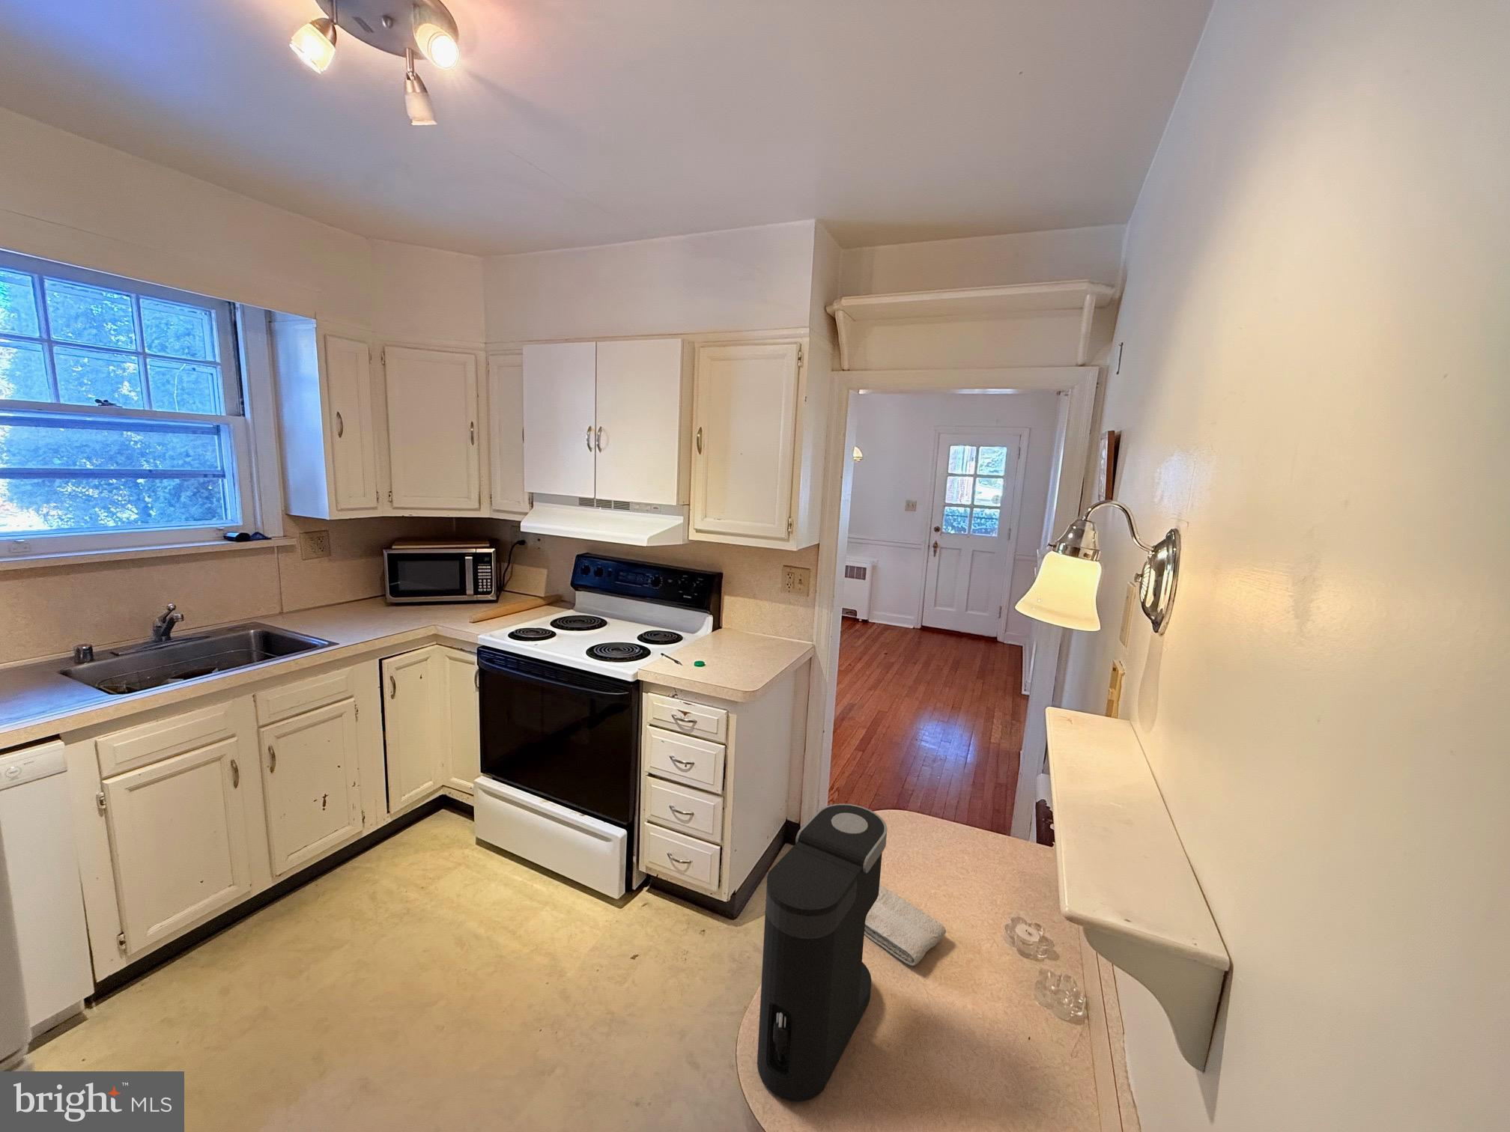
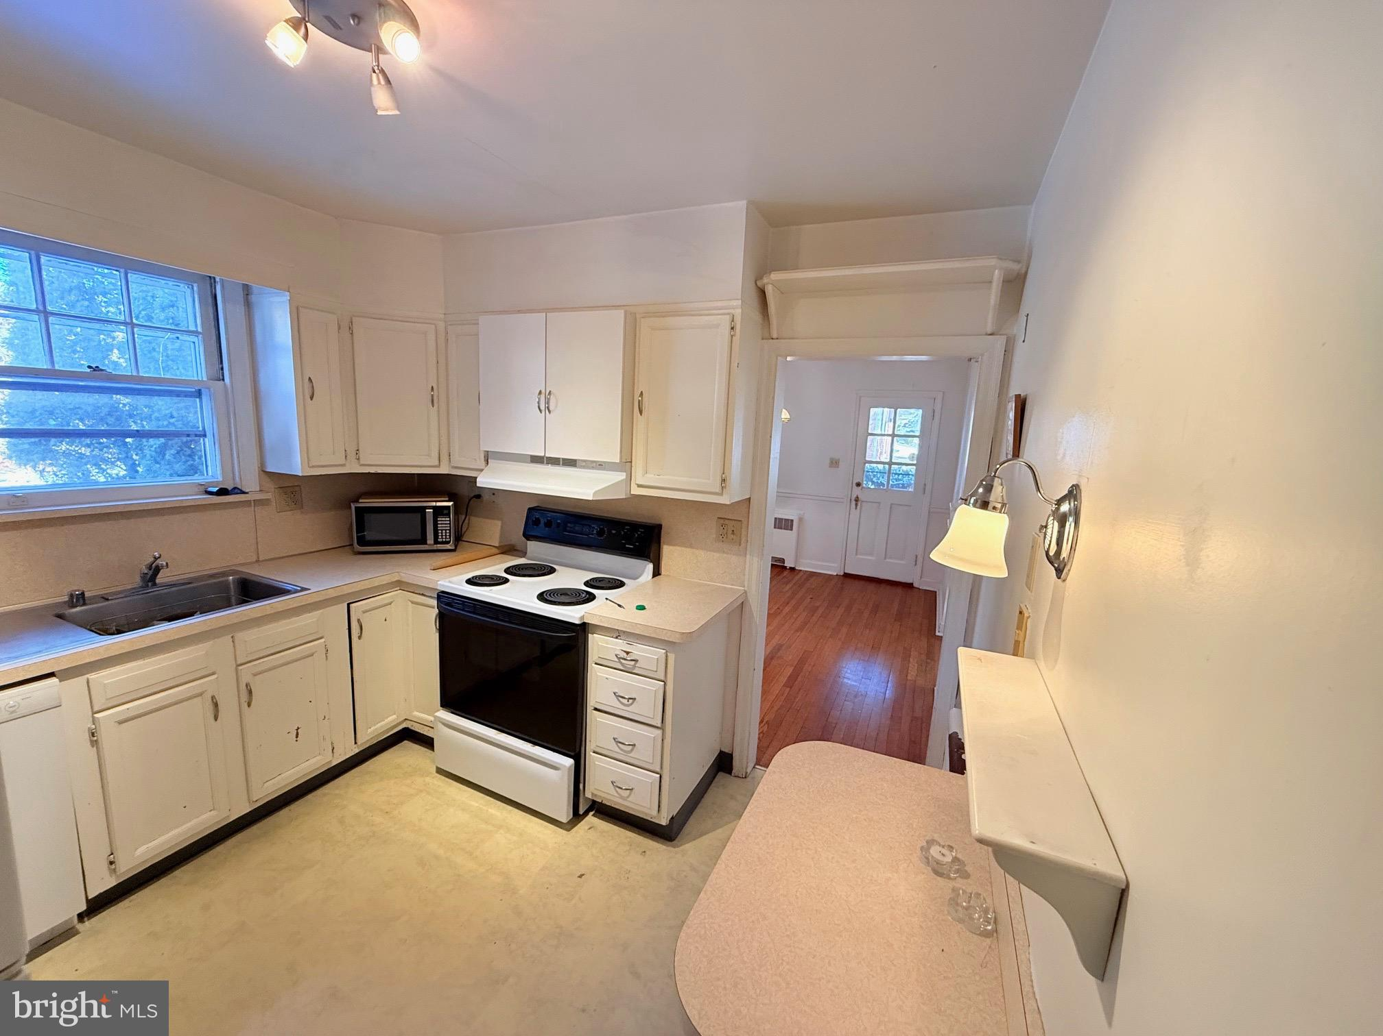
- washcloth (889, 918)
- coffee maker (824, 937)
